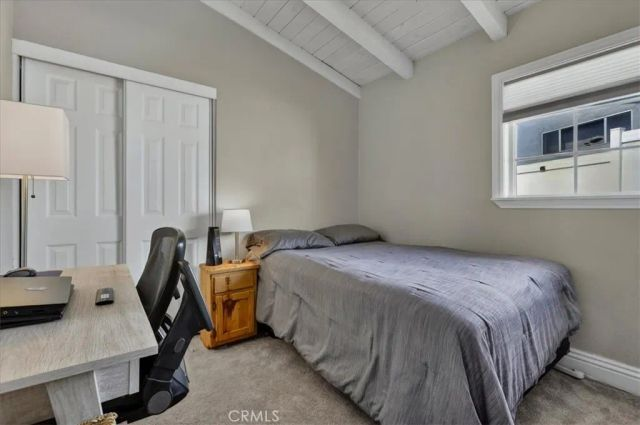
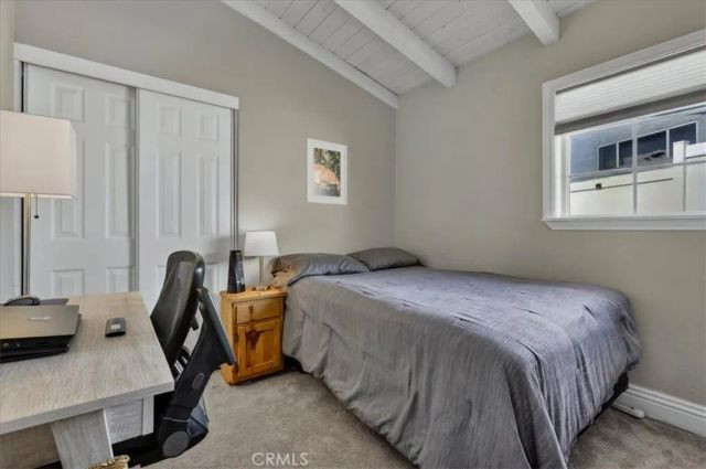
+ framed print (327, 172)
